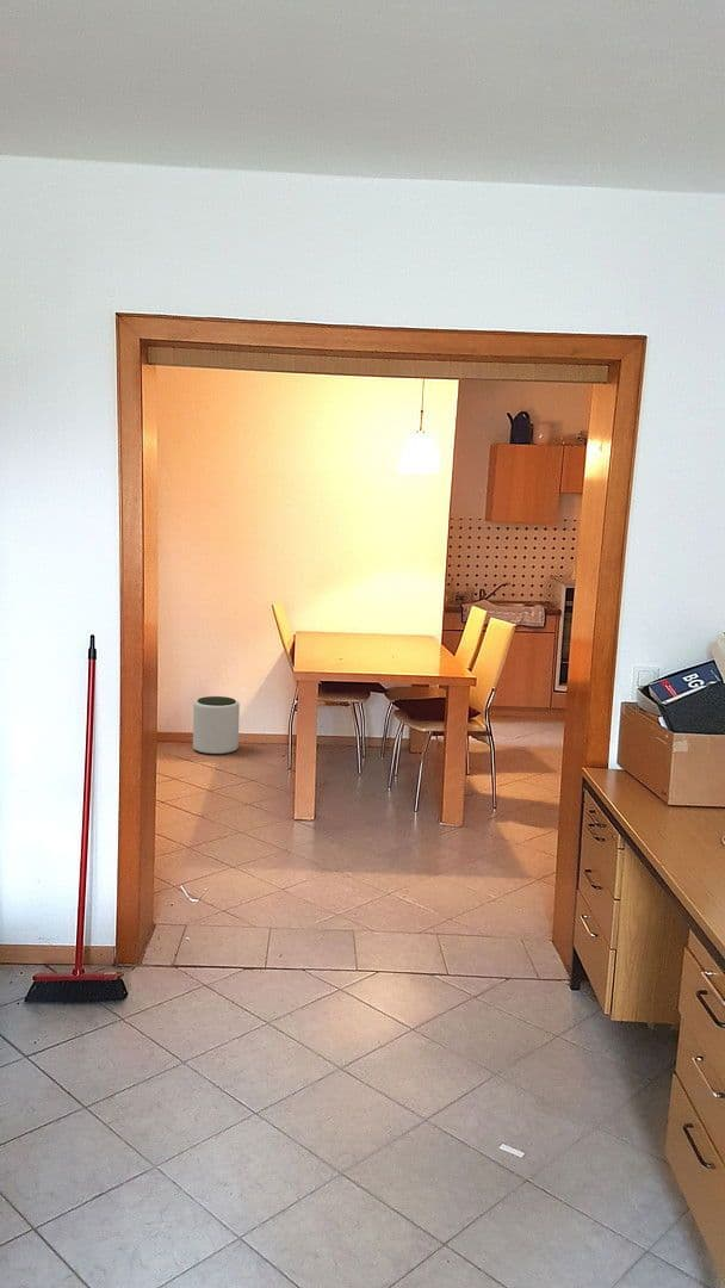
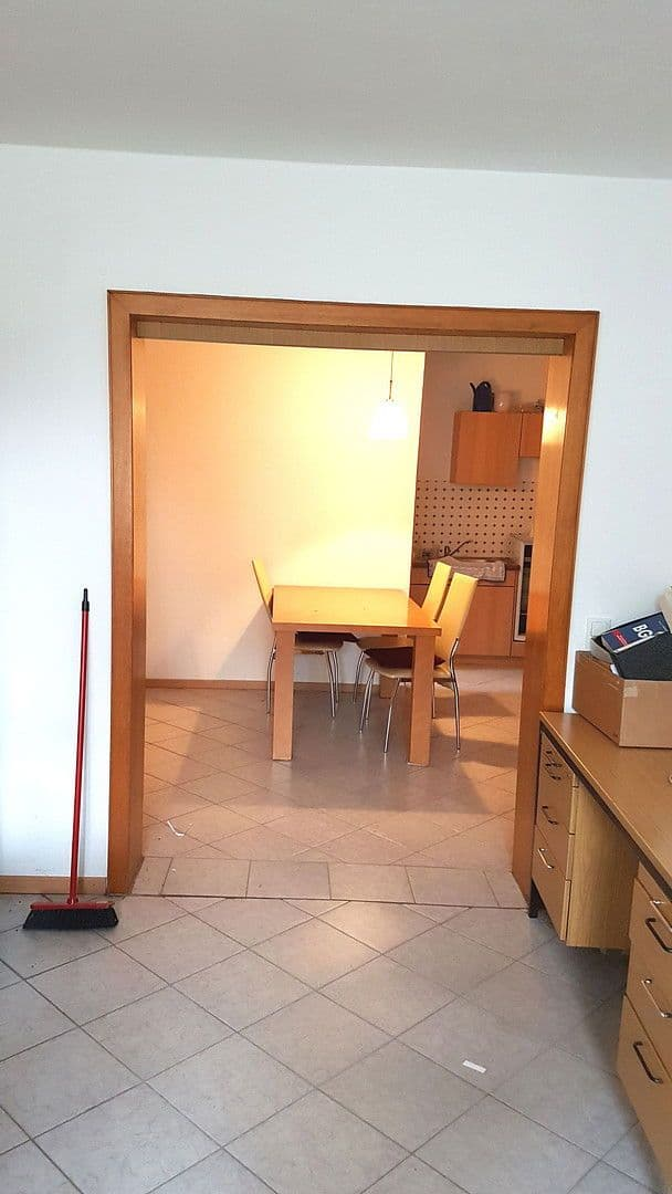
- plant pot (216, 724)
